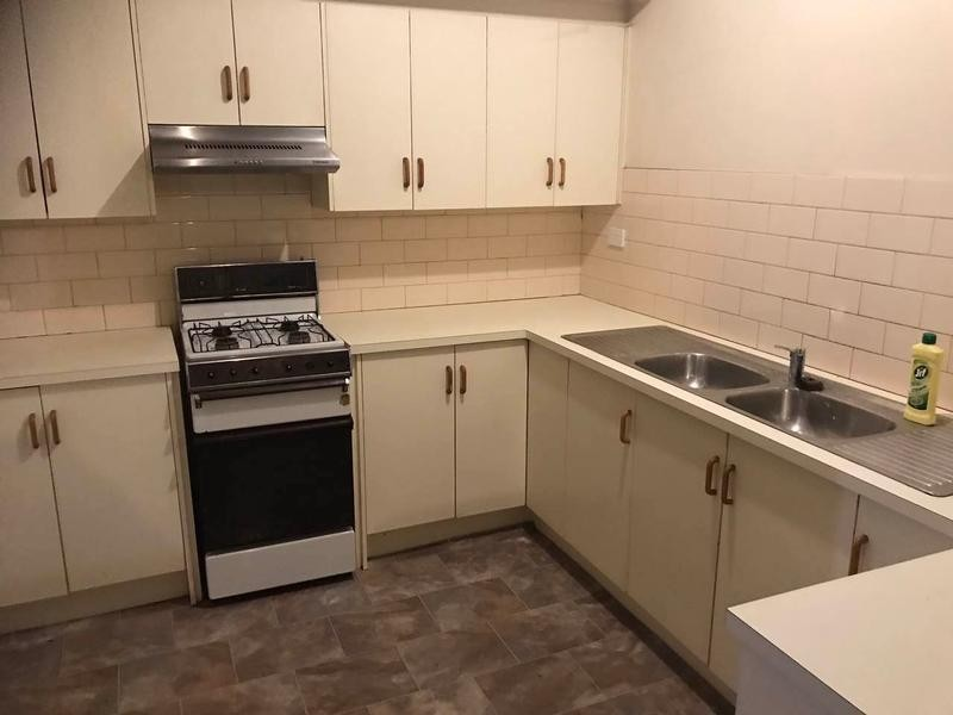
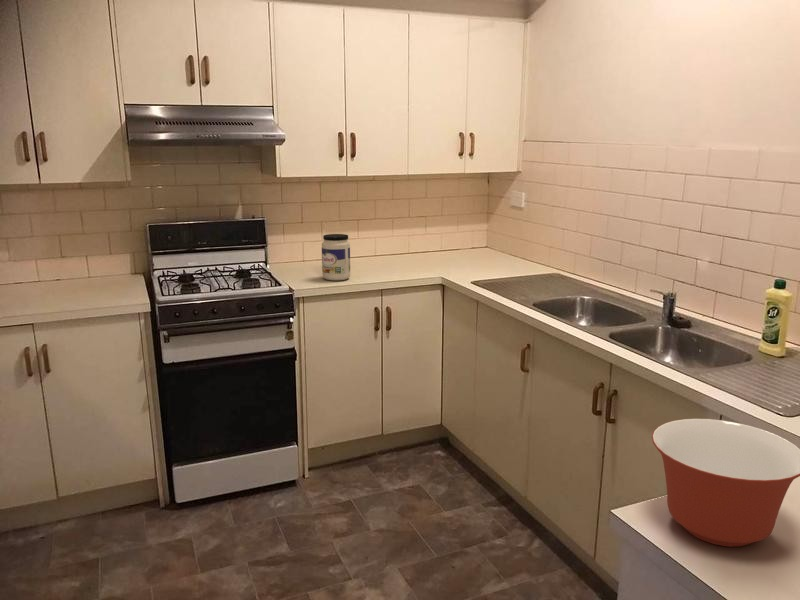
+ jar (336, 257)
+ mixing bowl (722, 487)
